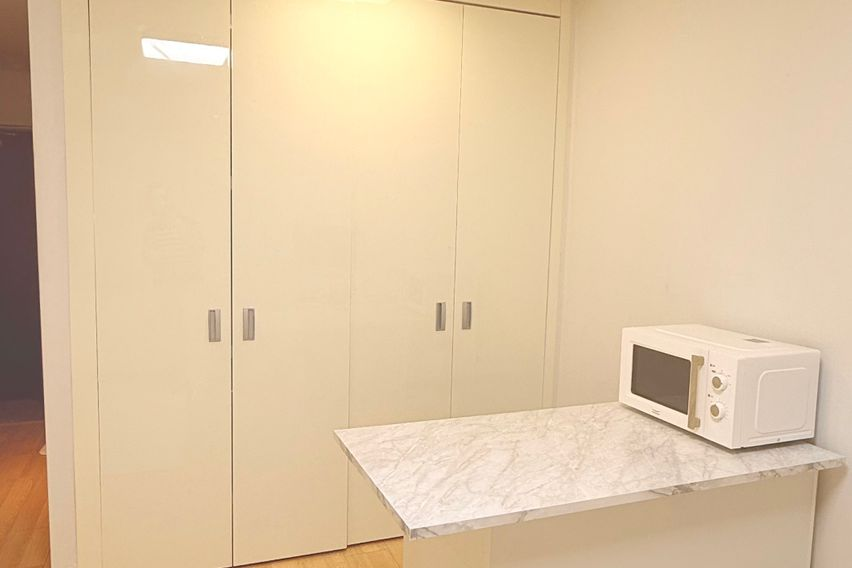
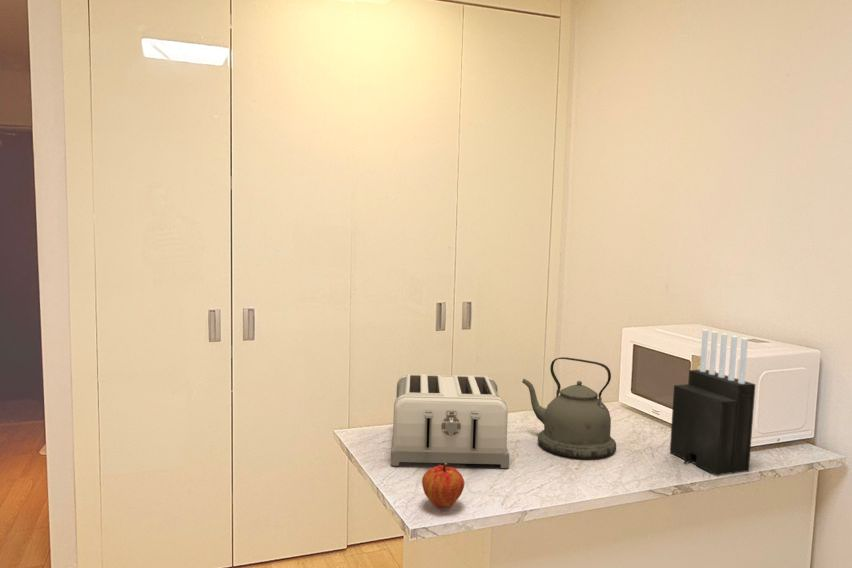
+ toaster (448, 416)
+ kettle (572, 402)
+ knife block (708, 398)
+ fruit (443, 484)
